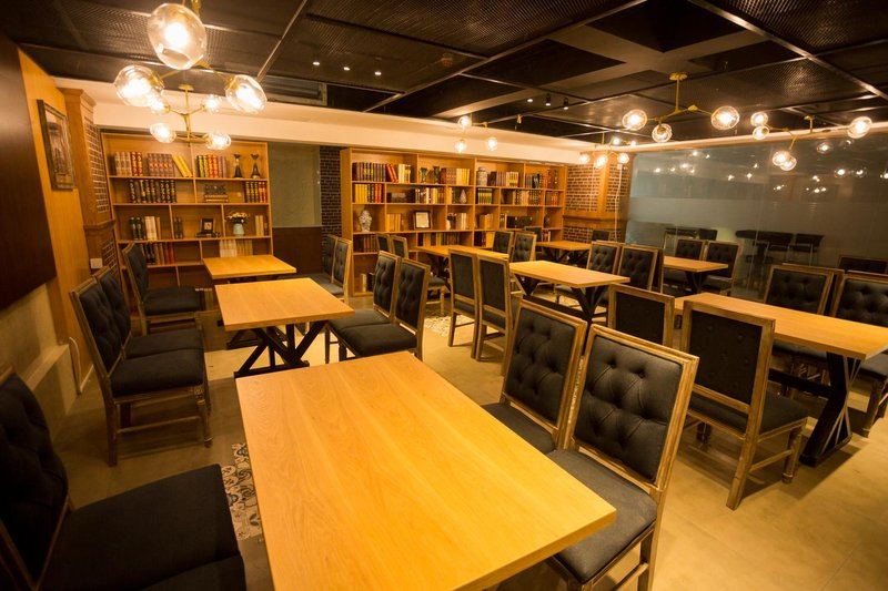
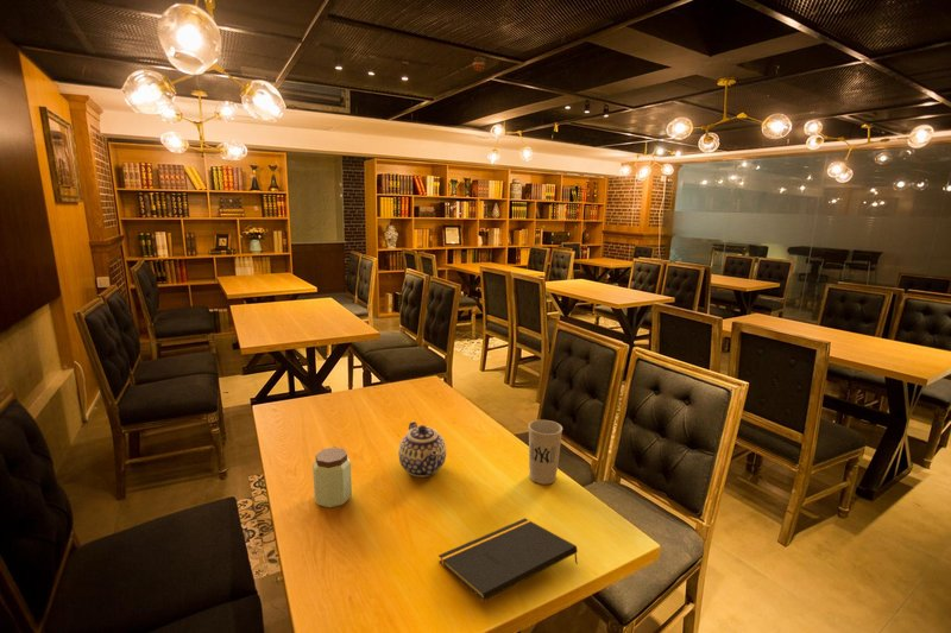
+ cup (543, 451)
+ notepad (506, 553)
+ teapot (422, 447)
+ peanut butter (332, 476)
